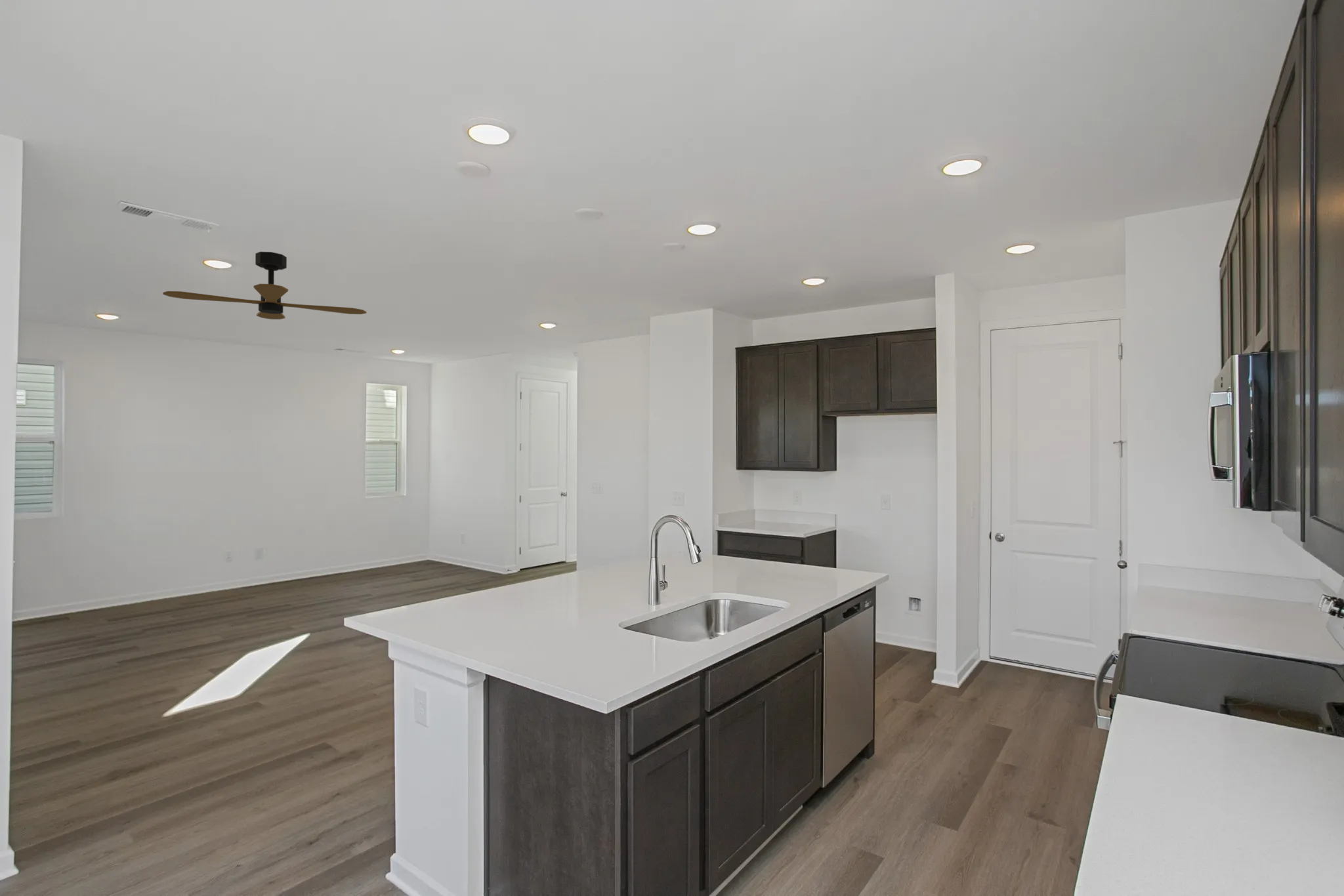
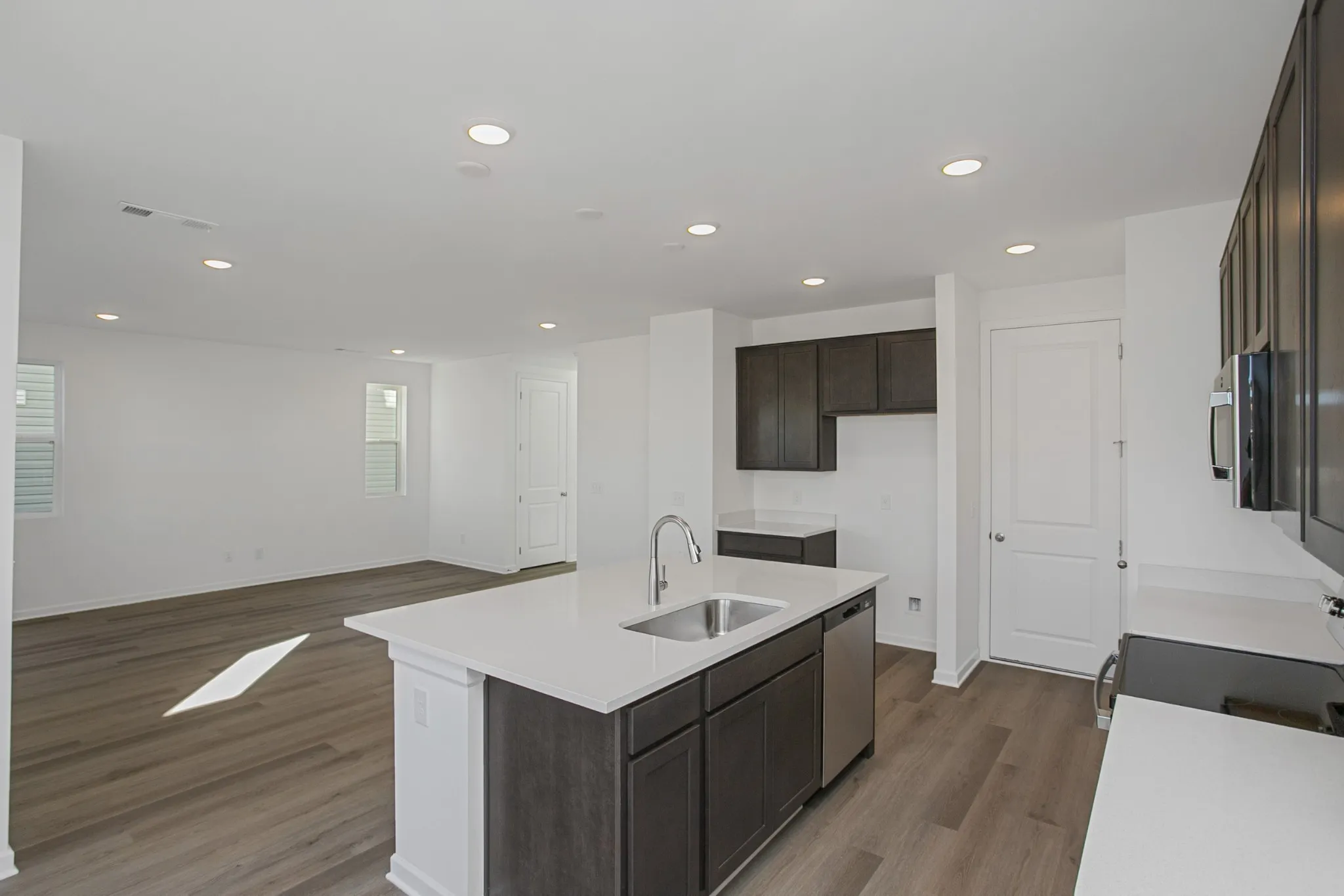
- ceiling fan (271, 283)
